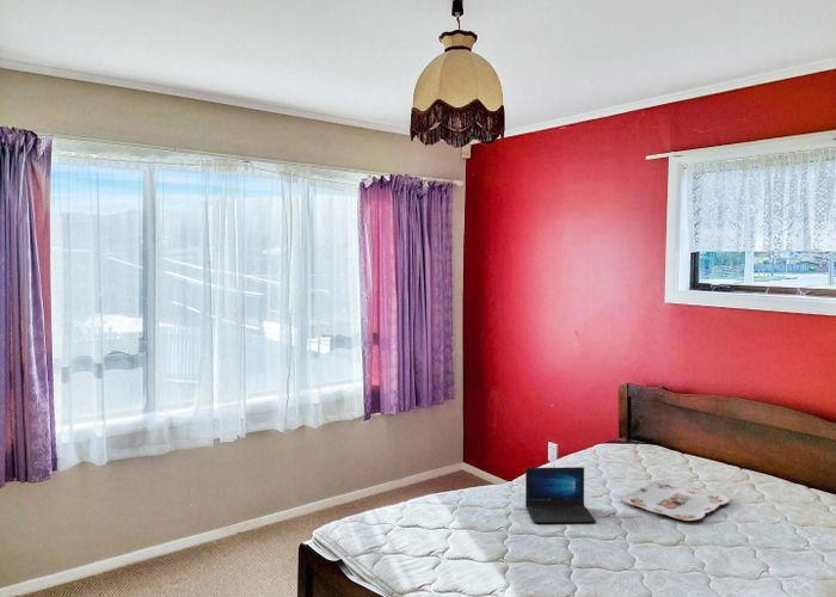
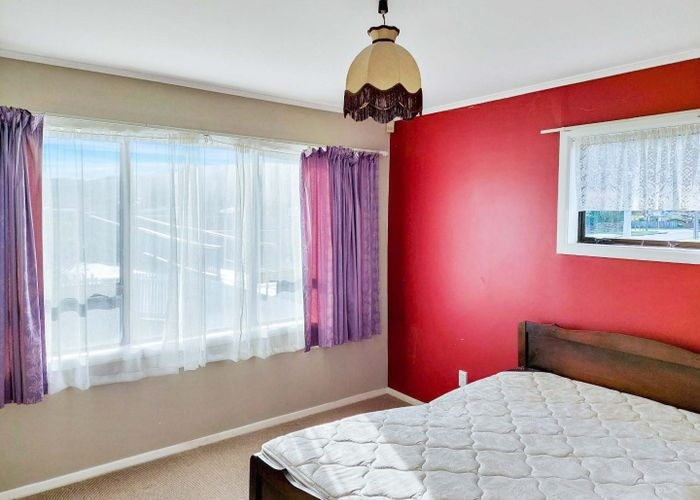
- serving tray (675, 499)
- laptop (559, 493)
